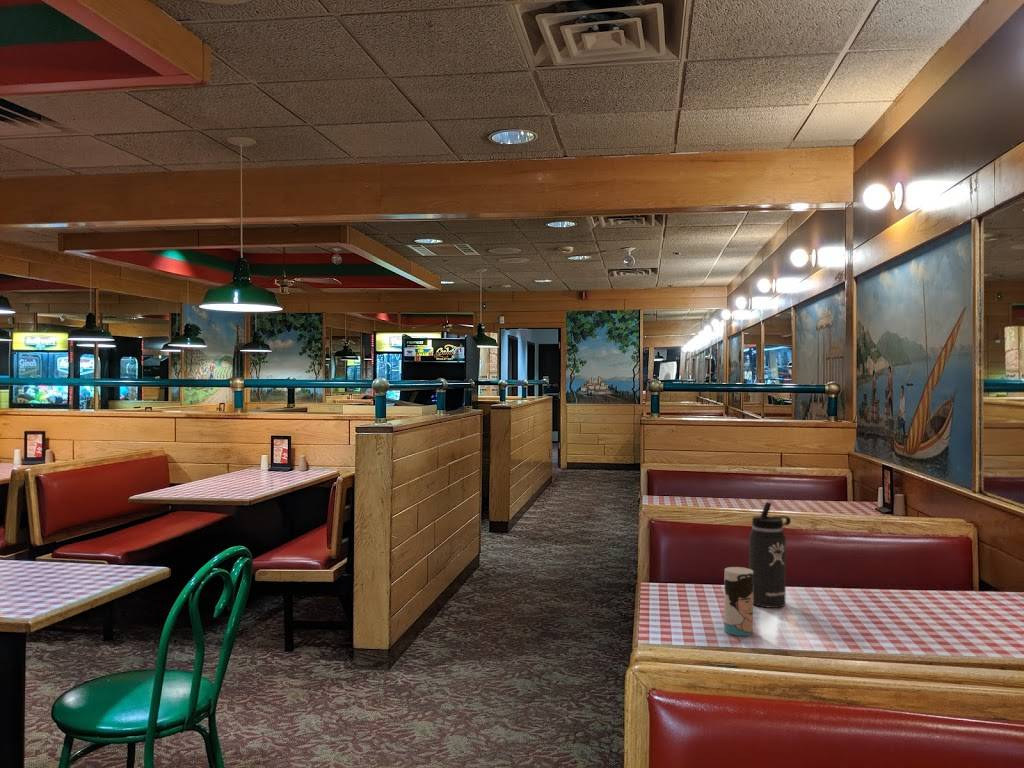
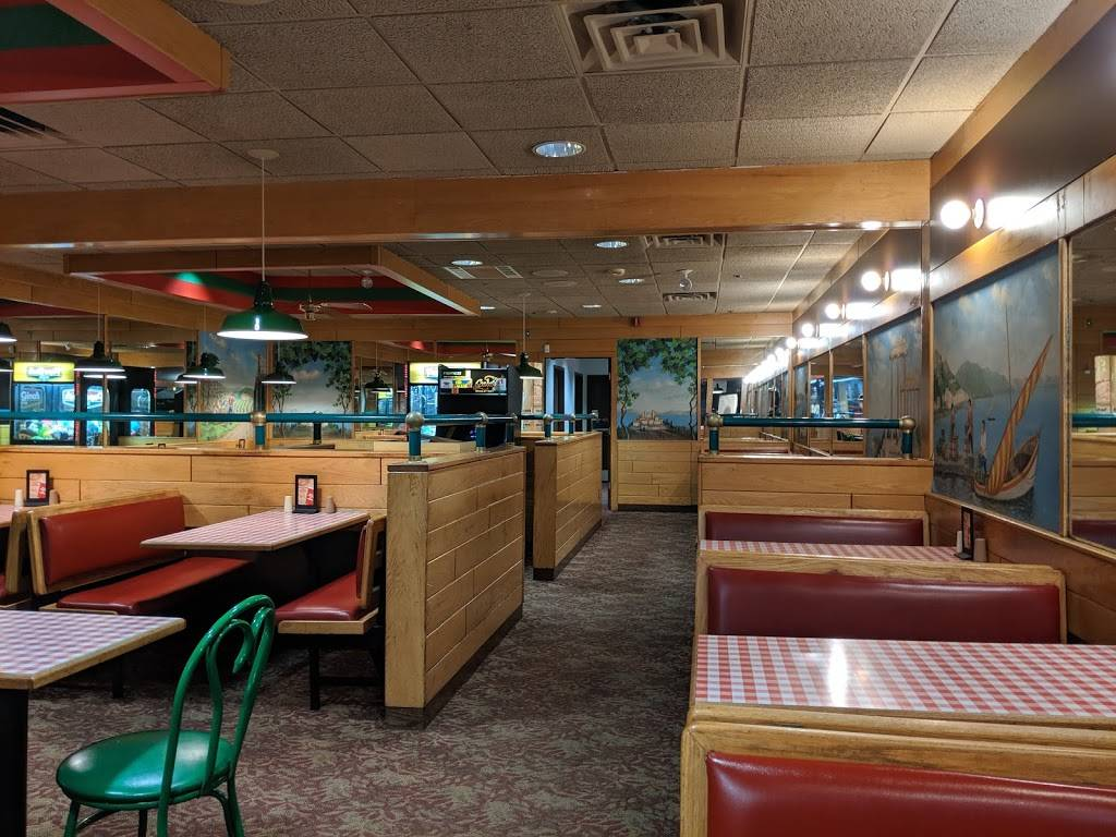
- thermos bottle (770, 552)
- cup (738, 600)
